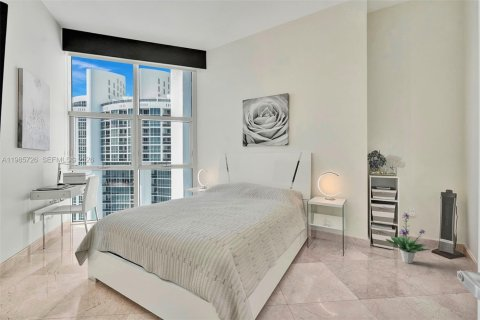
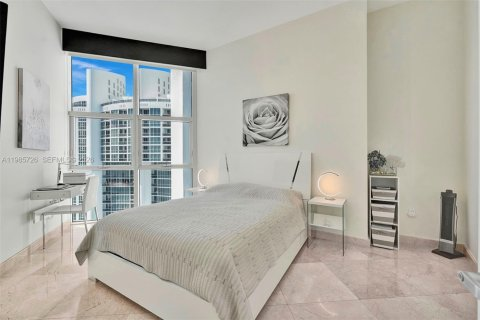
- potted plant (406, 237)
